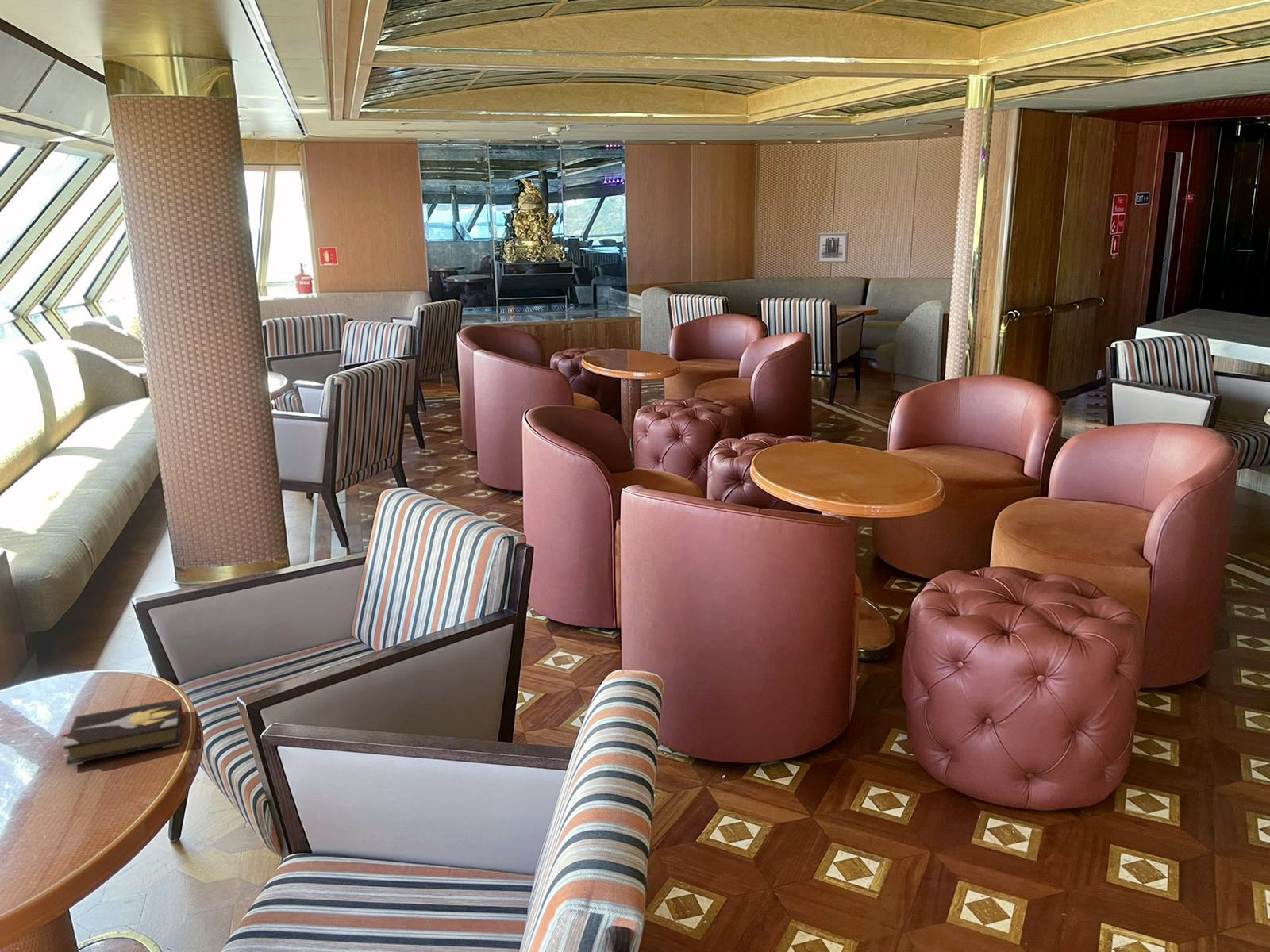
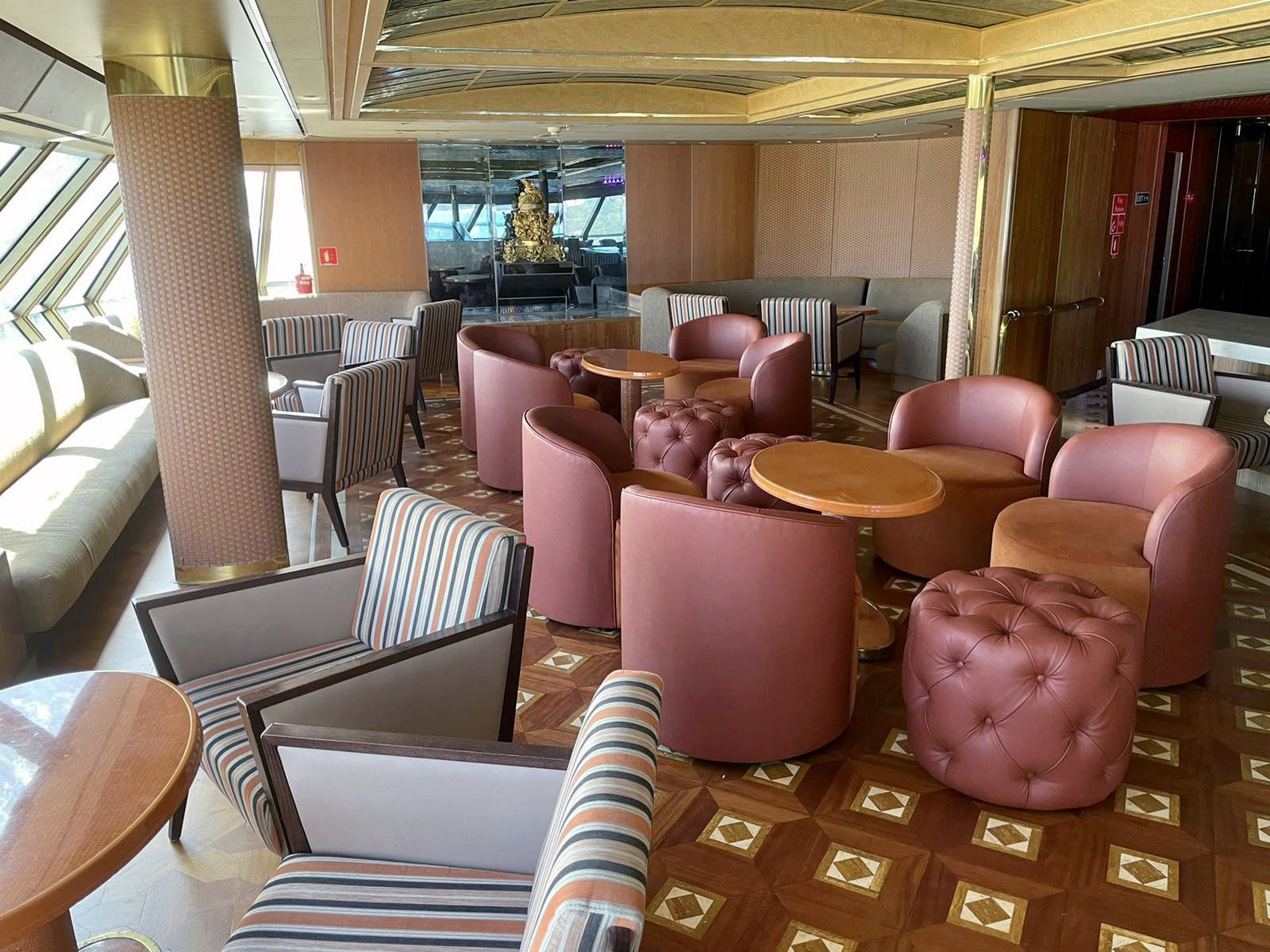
- wall art (832, 248)
- hardback book (126, 728)
